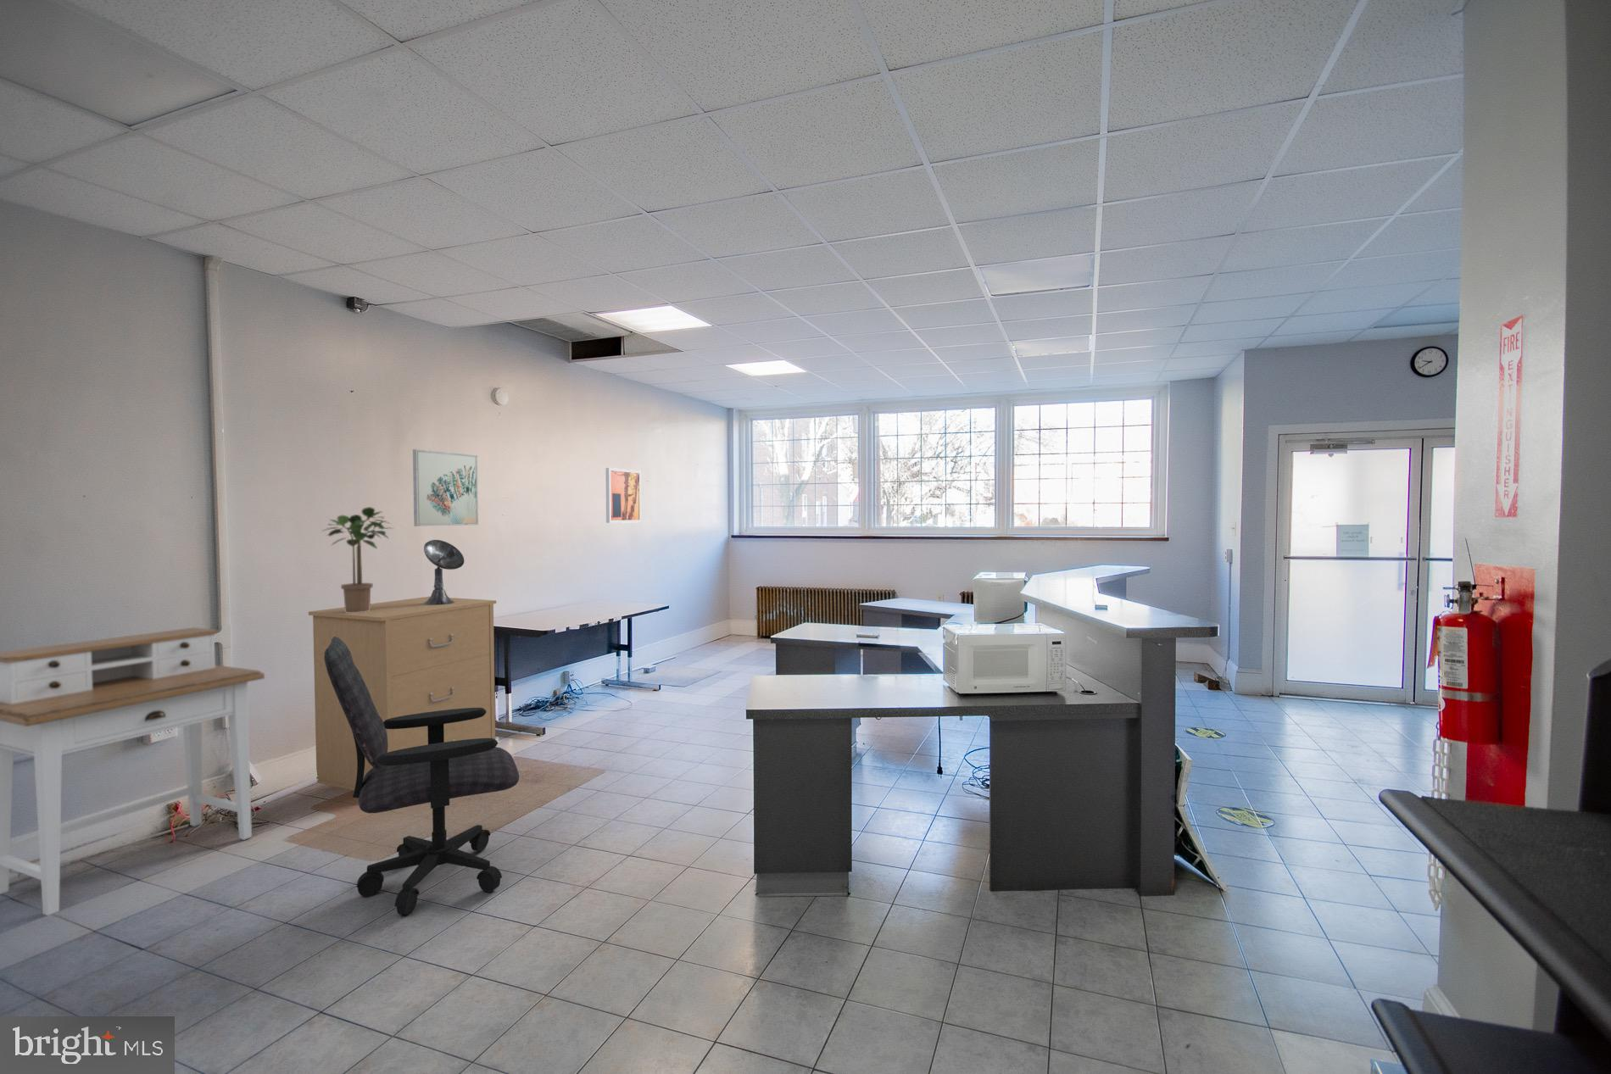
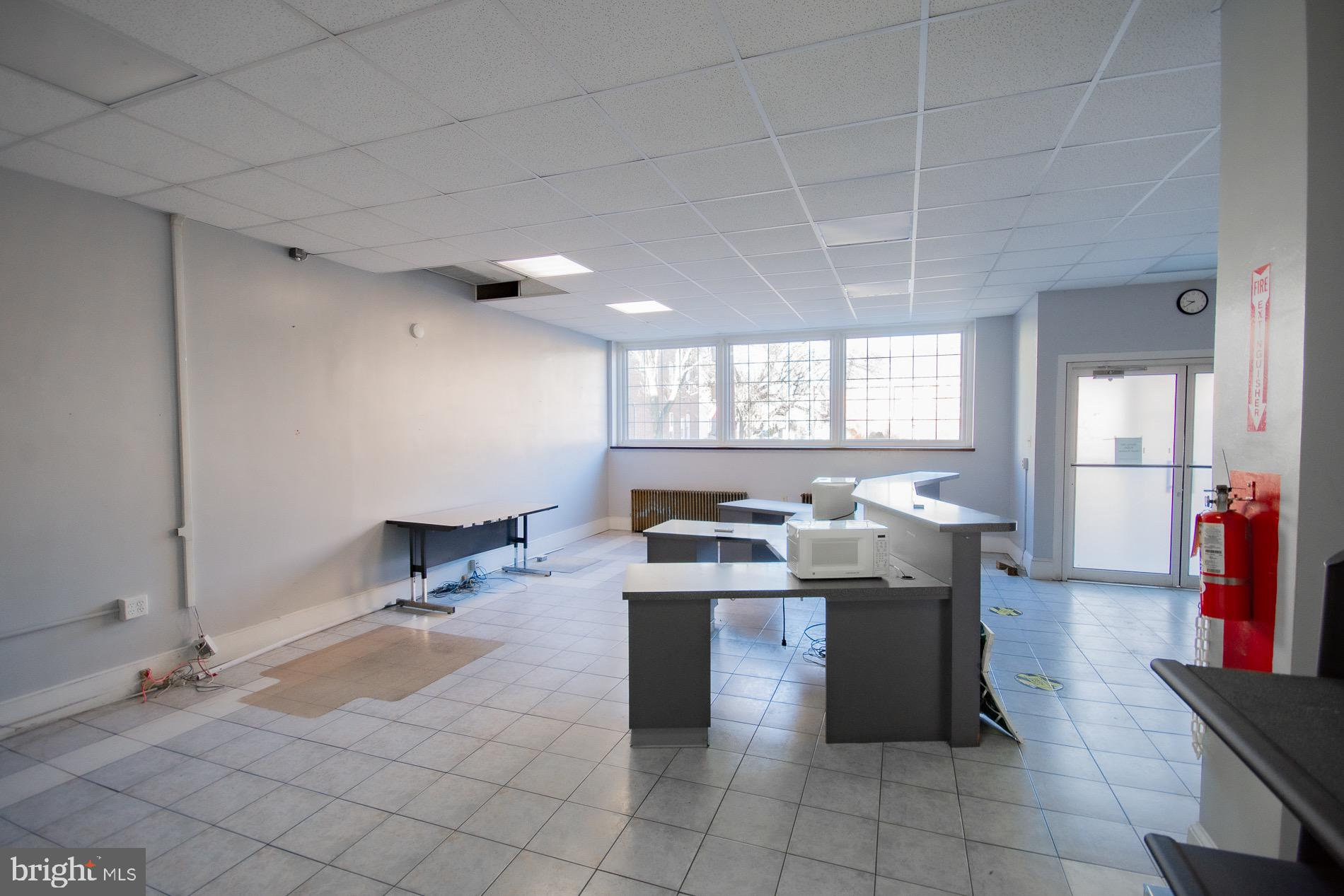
- satellite dish (441, 571)
- wall art (625, 496)
- desk (126, 740)
- potted plant (361, 559)
- wall art (447, 489)
- office chair (428, 758)
- filing cabinet (410, 687)
